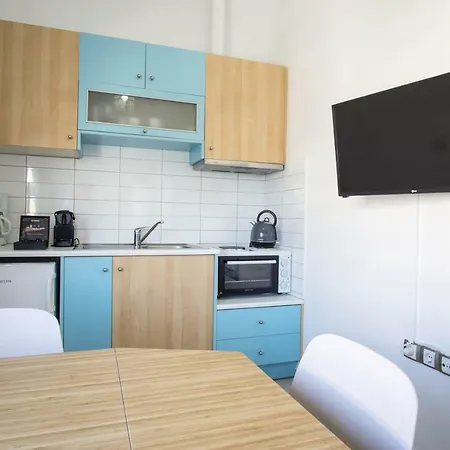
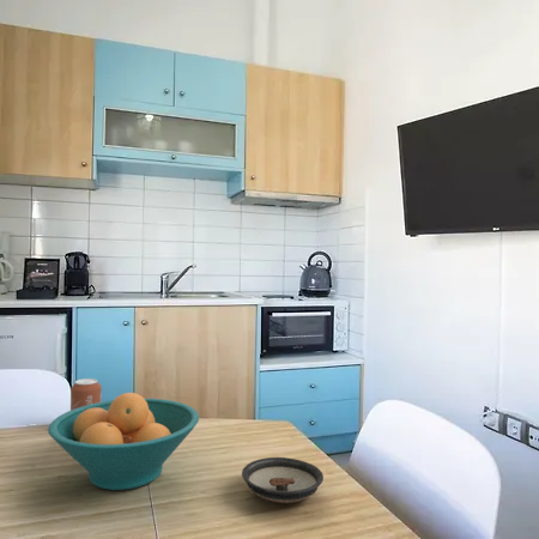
+ can (85, 404)
+ fruit bowl (127, 434)
+ saucer (281, 482)
